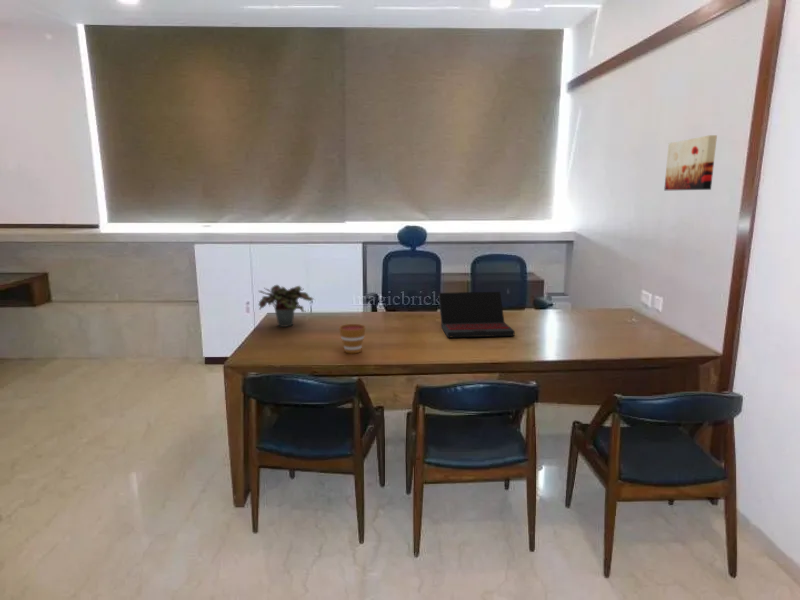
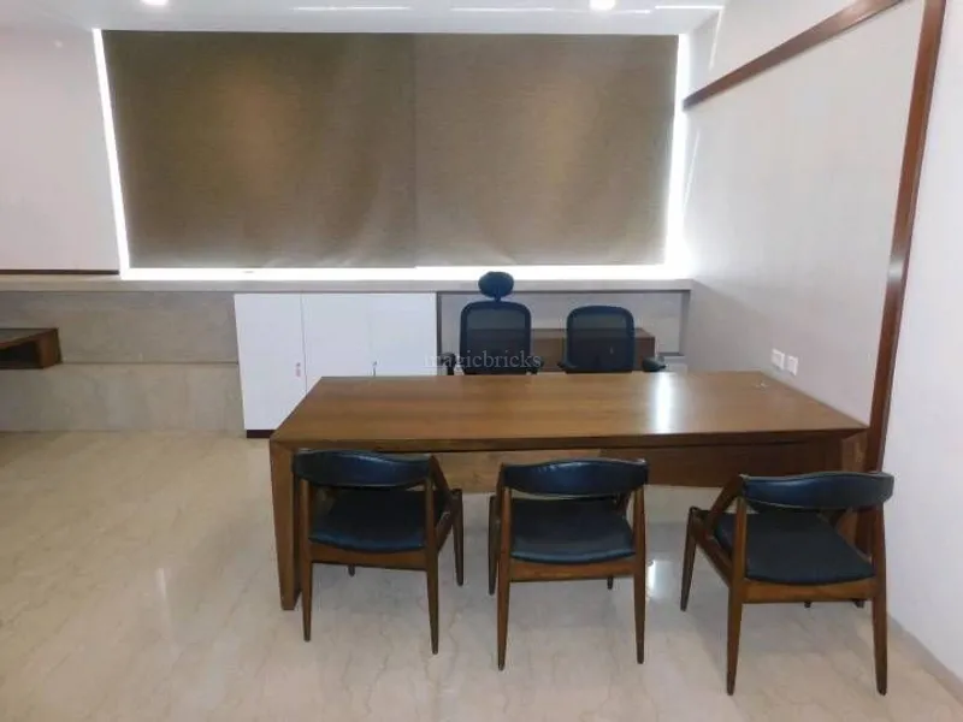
- cup (352, 338)
- wall art (688, 165)
- potted plant (285, 305)
- laptop (474, 313)
